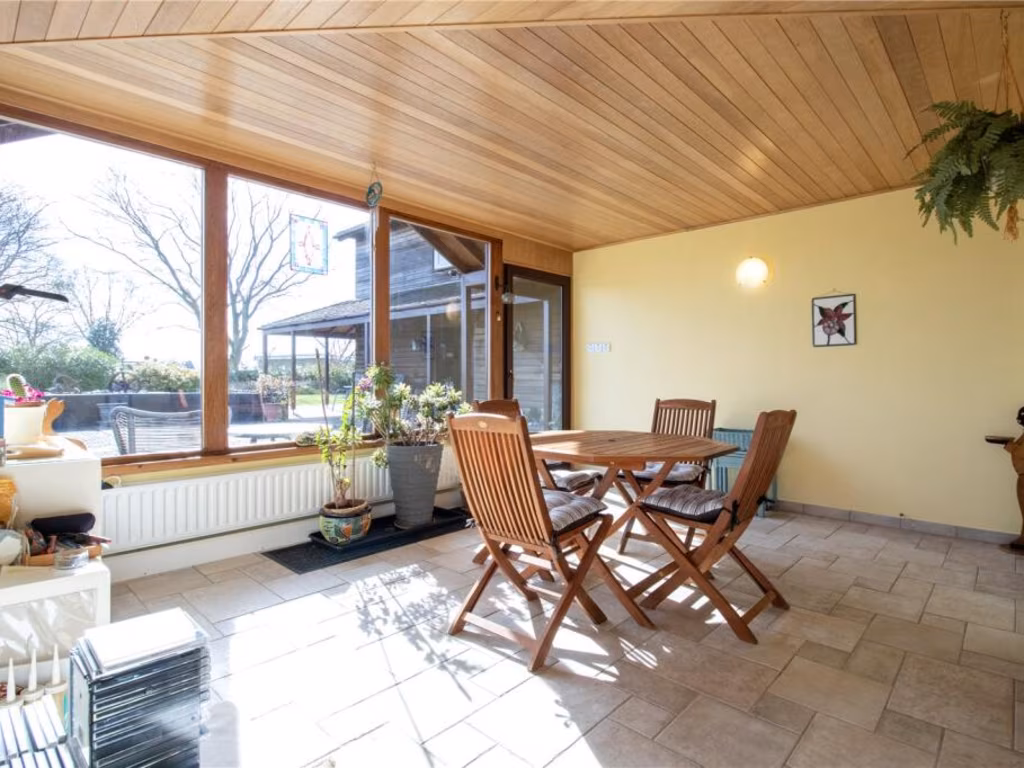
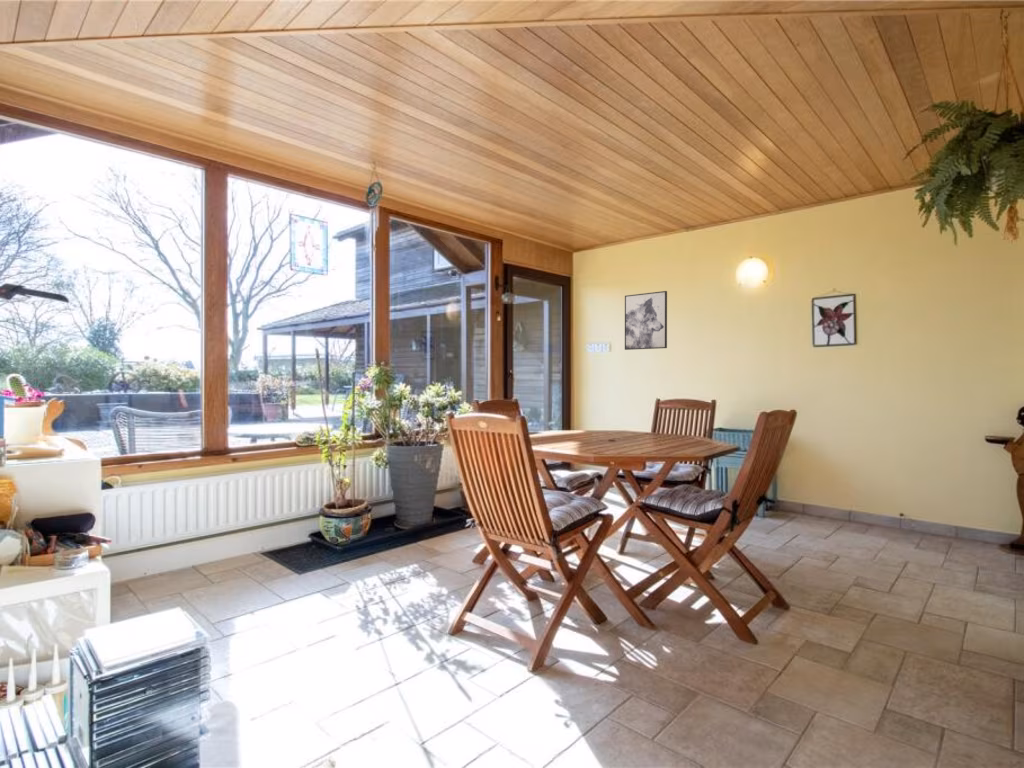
+ wall art (645, 321)
